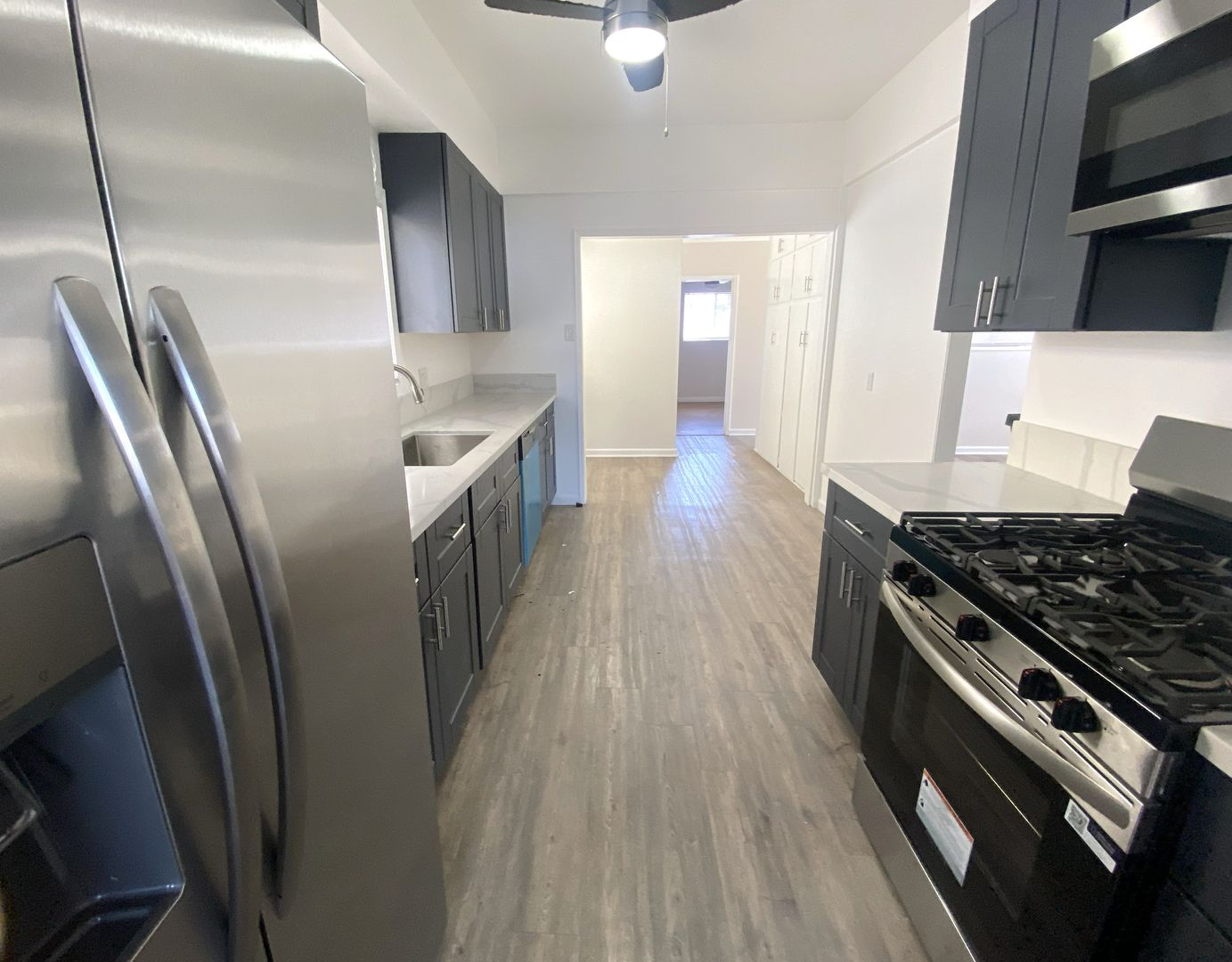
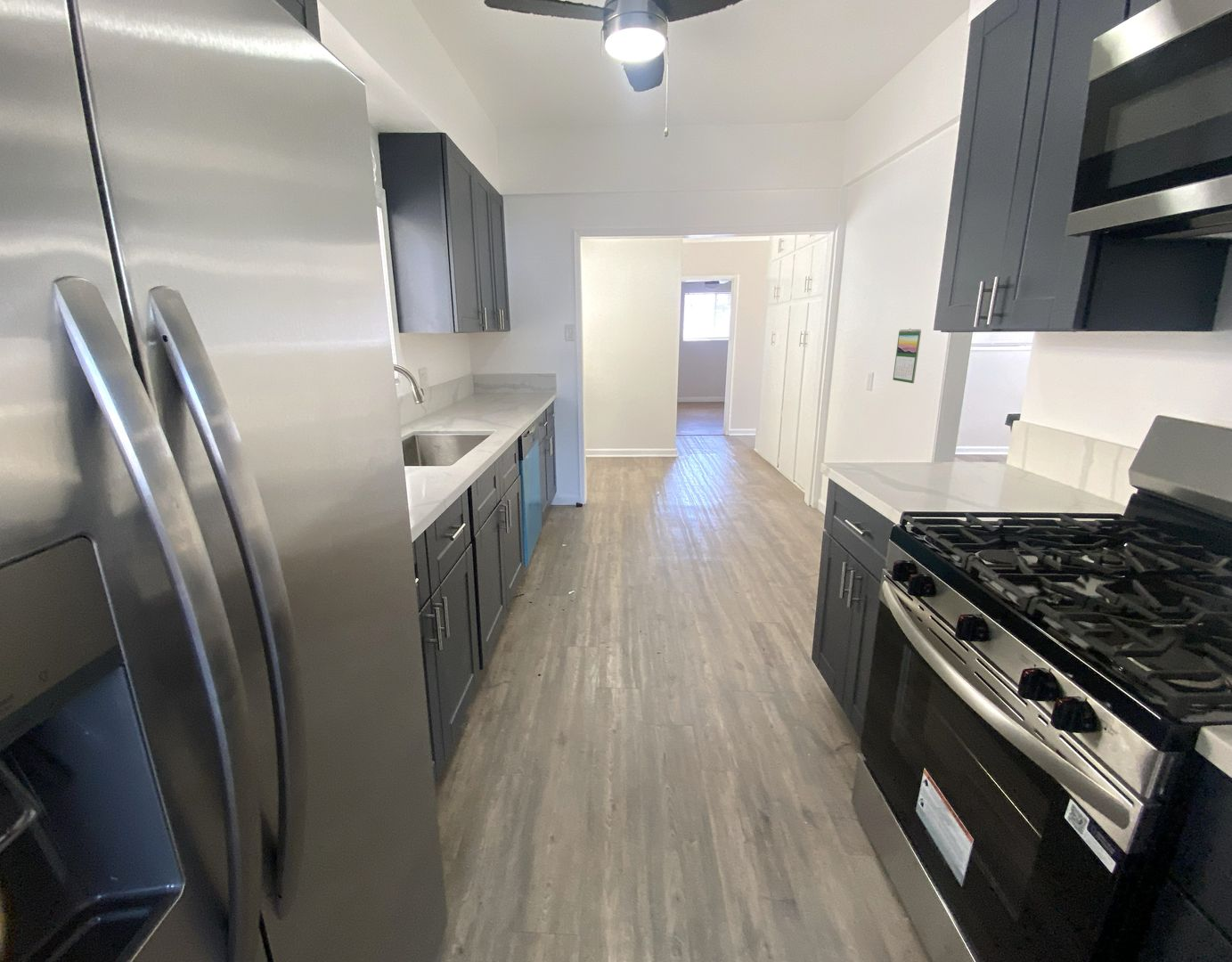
+ calendar (906, 355)
